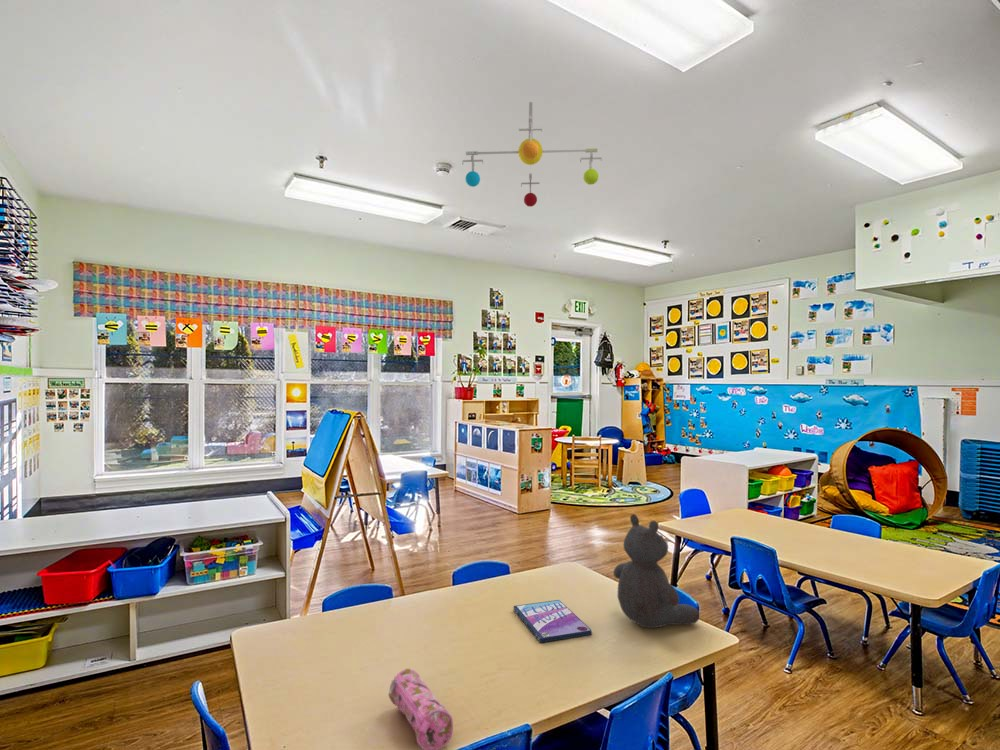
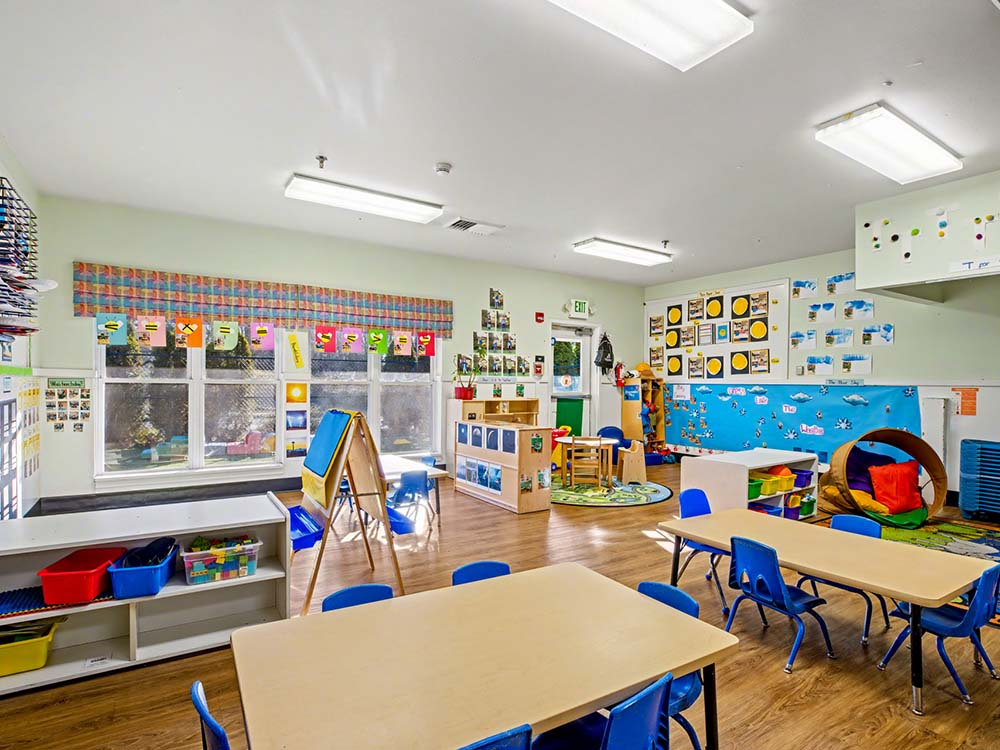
- teddy bear (656, 568)
- mobile (531, 144)
- video game case (550, 619)
- pencil case (419, 707)
